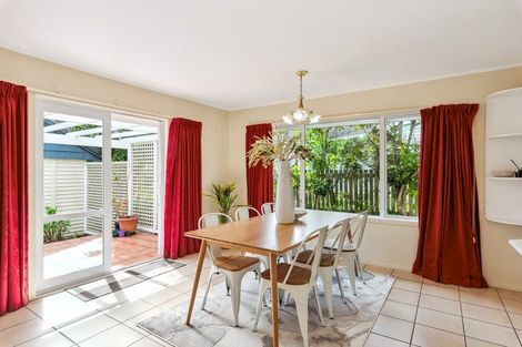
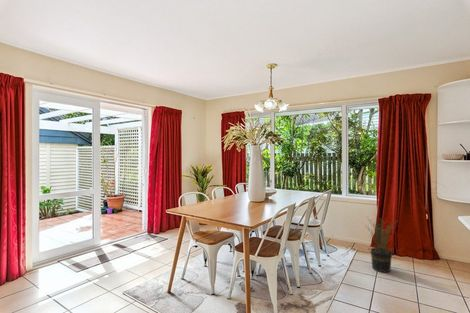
+ potted plant (380, 241)
